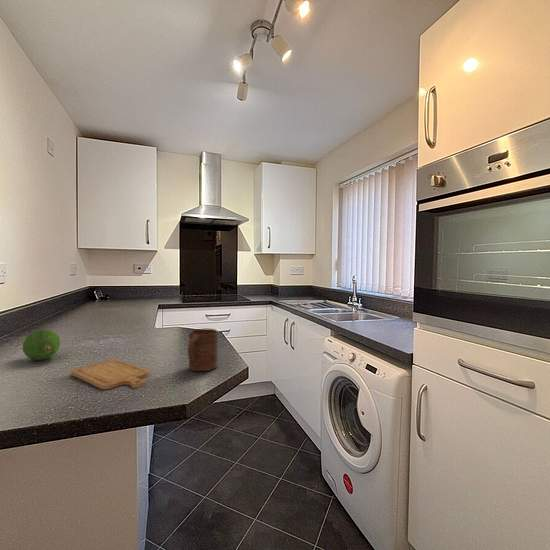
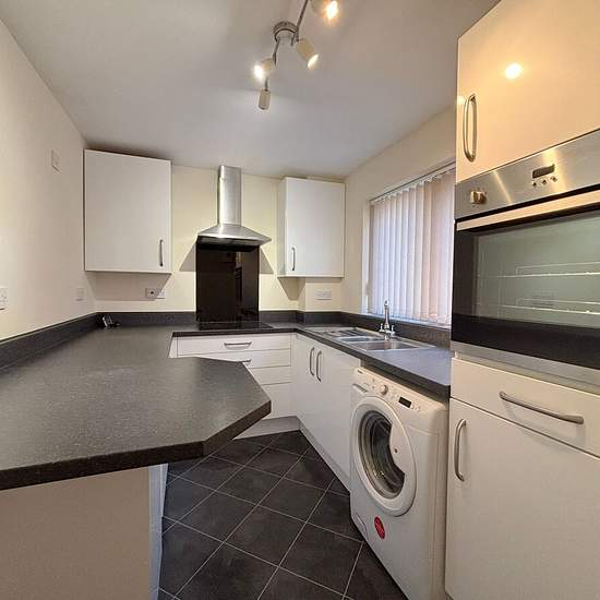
- chopping board (115, 374)
- cup (202, 350)
- fruit (42, 345)
